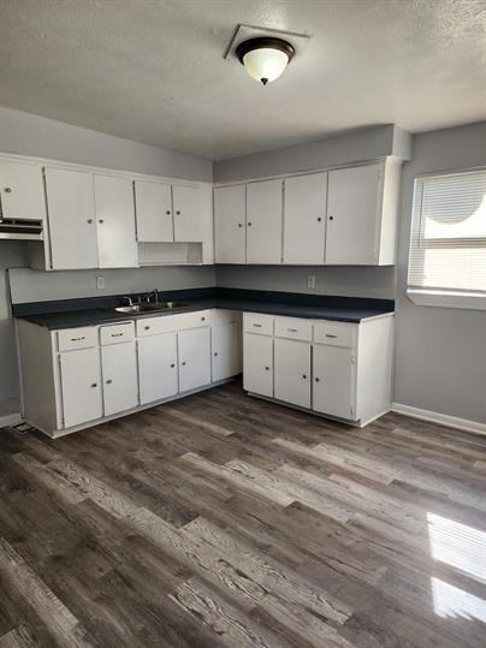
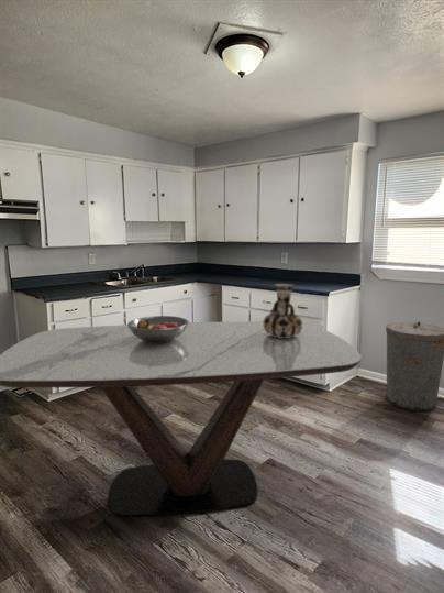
+ dining table (168, 429)
+ fruit bowl (158, 328)
+ trash can (413, 362)
+ vase (282, 309)
